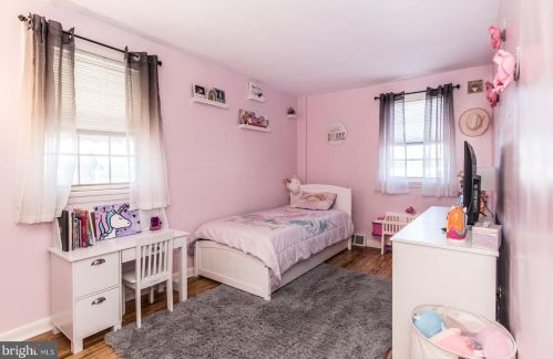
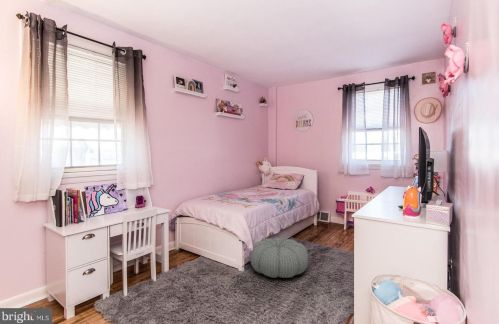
+ pouf (278, 256)
